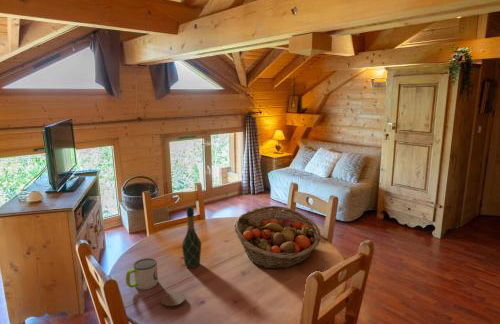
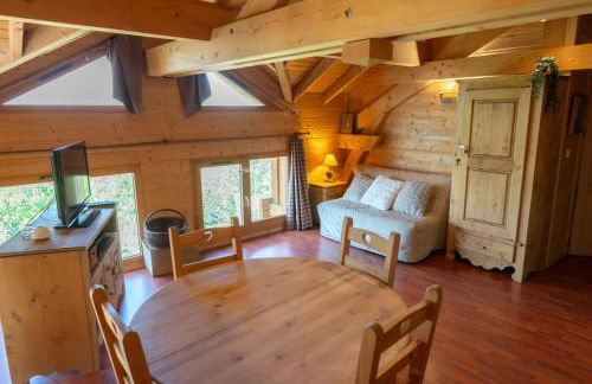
- coaster (173, 299)
- fruit basket (277, 235)
- mug (141, 275)
- wine bottle (191, 237)
